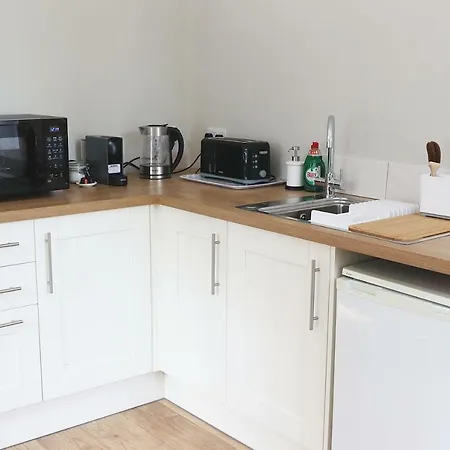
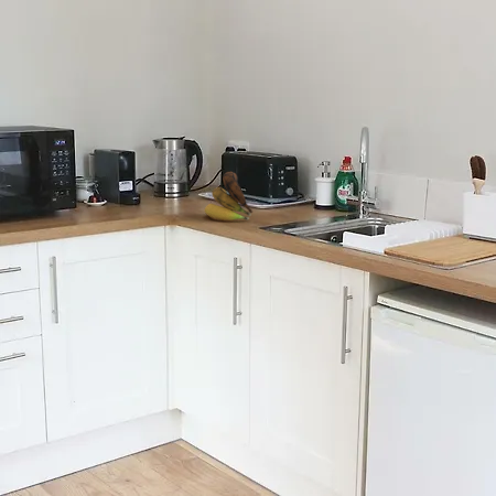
+ banana (228, 195)
